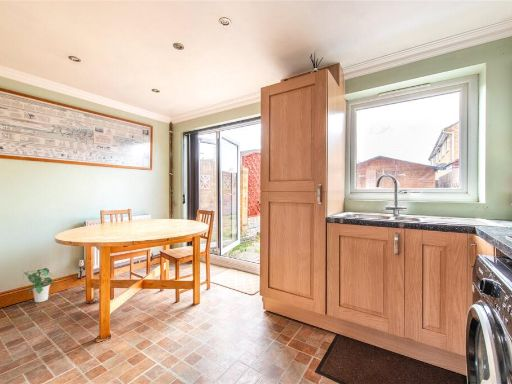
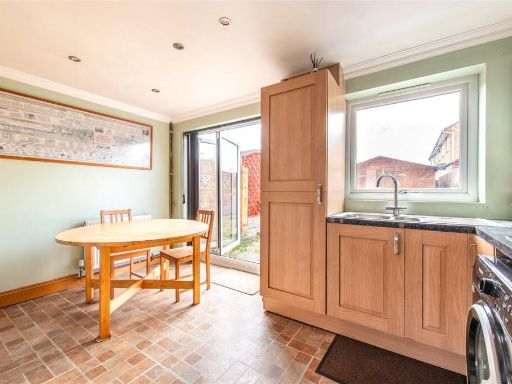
- potted plant (40, 284)
